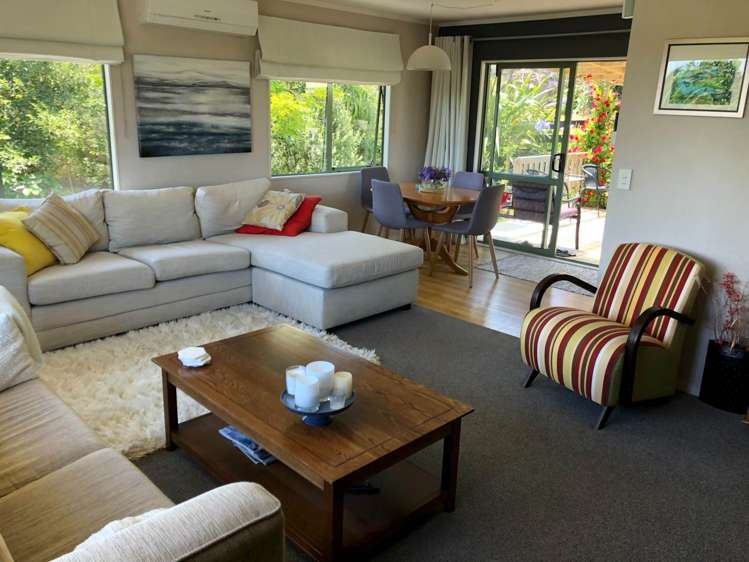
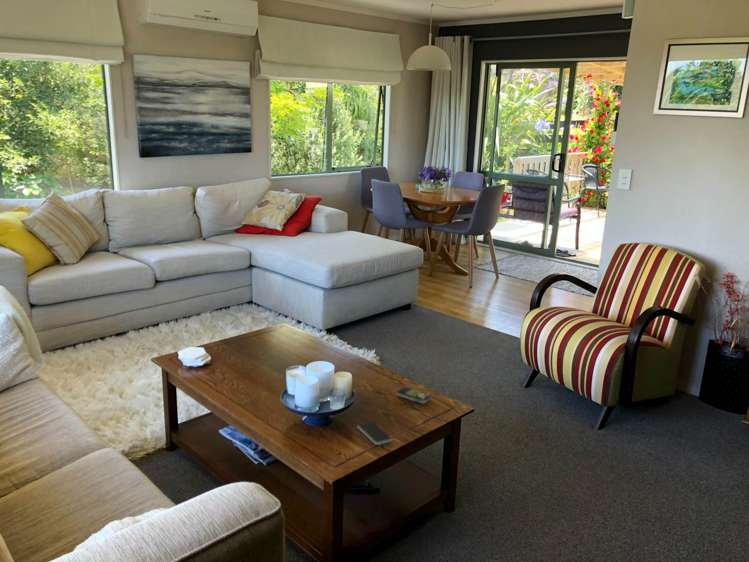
+ smartphone (374, 432)
+ remote control (413, 394)
